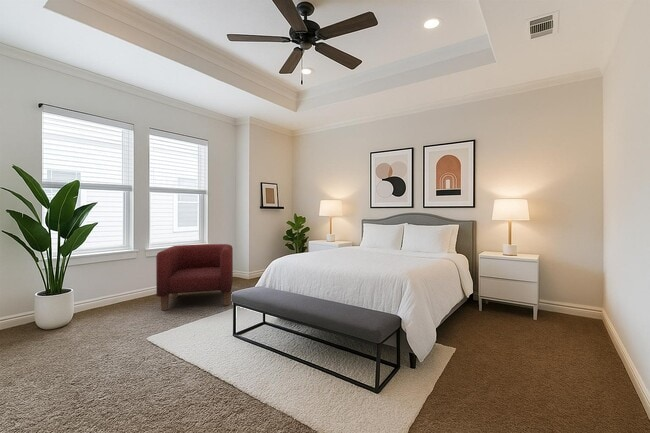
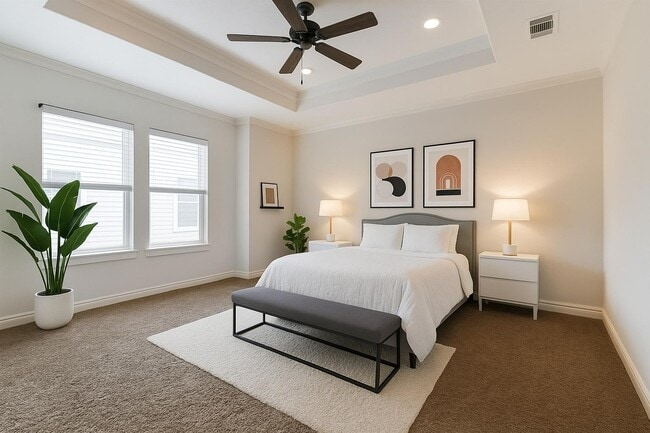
- armchair (199, 273)
